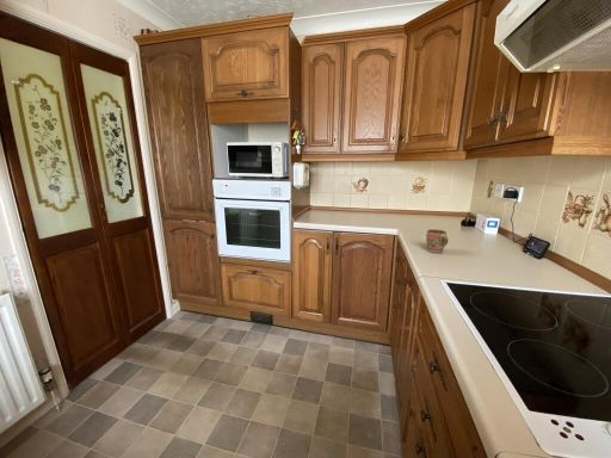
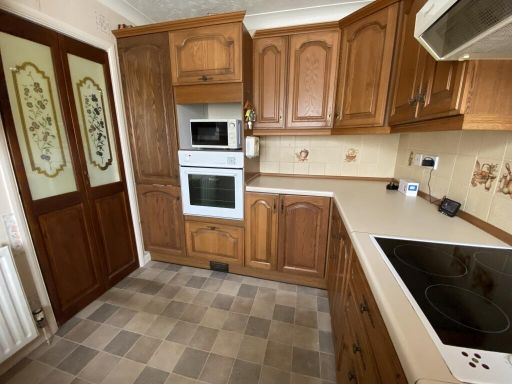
- mug (436, 241)
